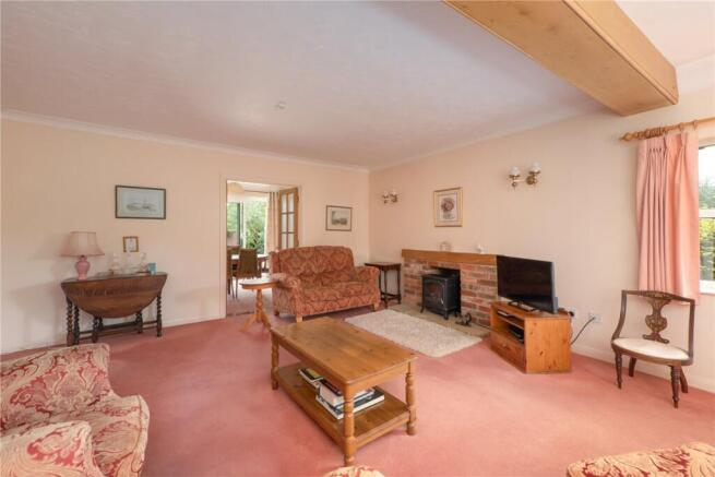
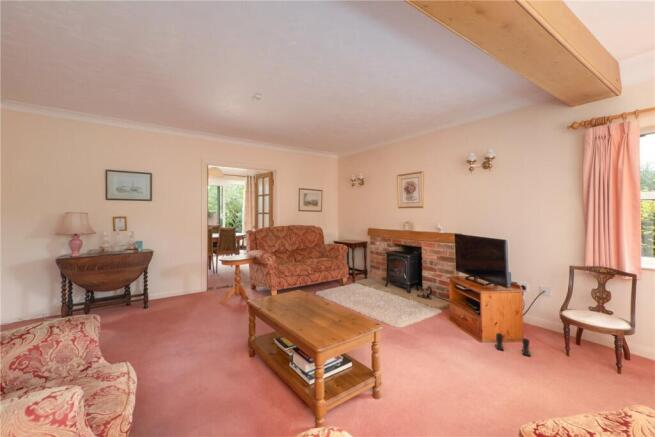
+ boots (522, 342)
